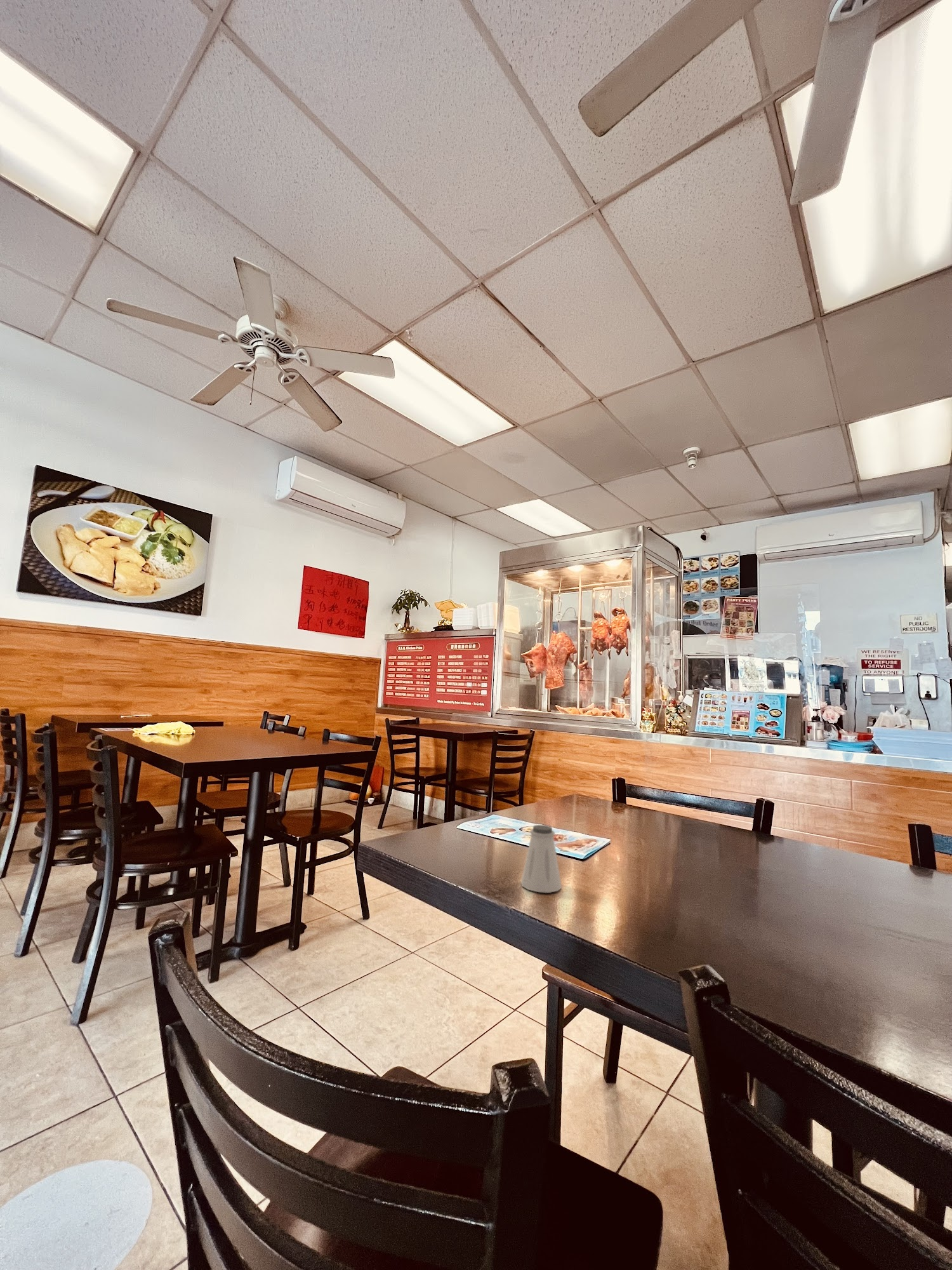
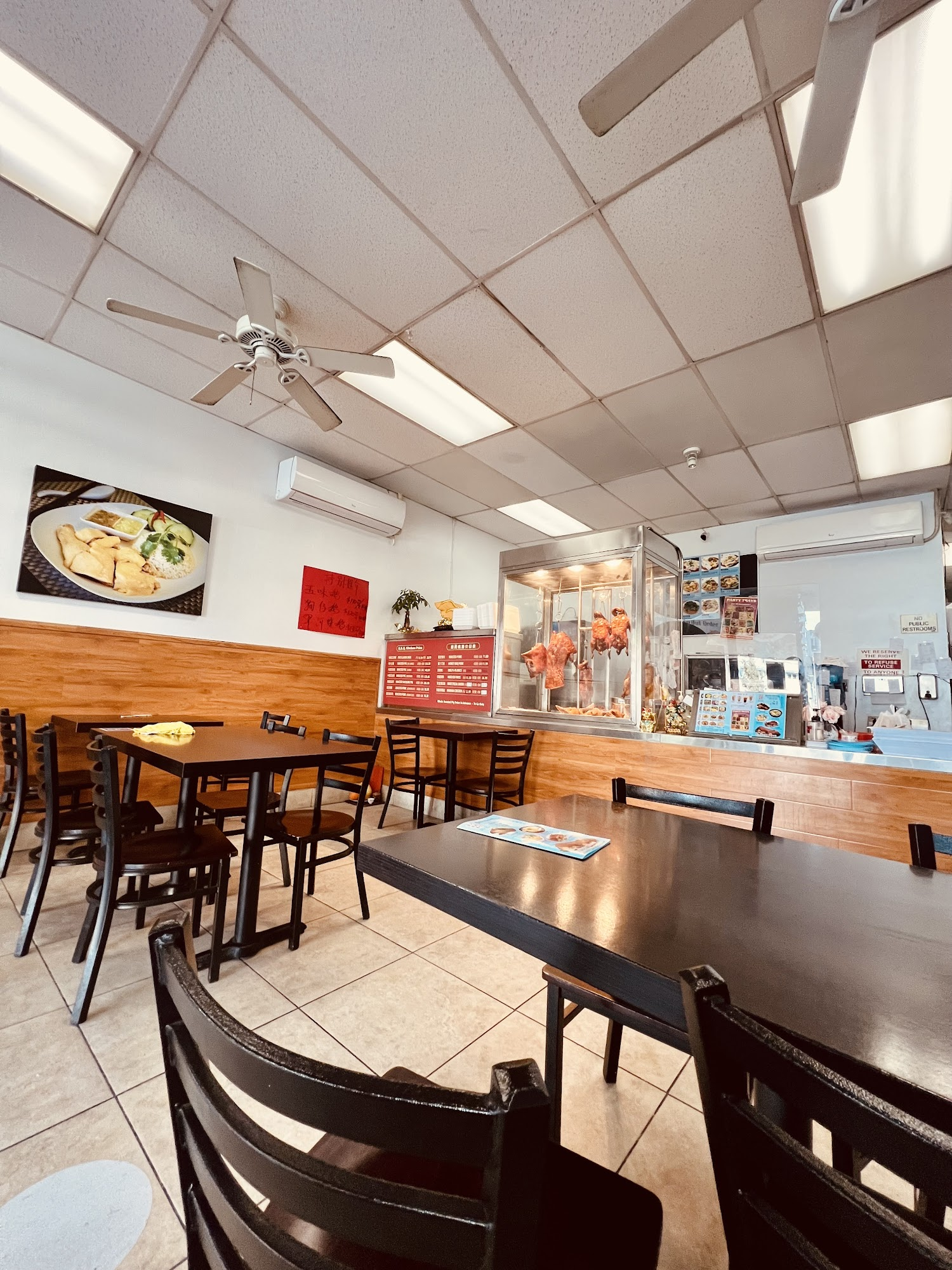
- saltshaker (541, 855)
